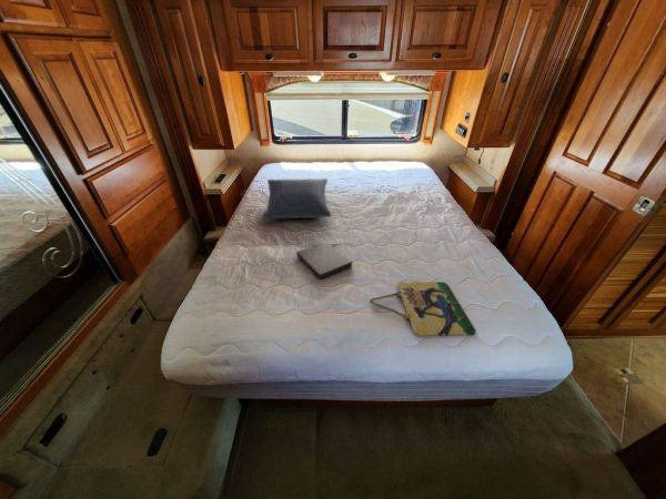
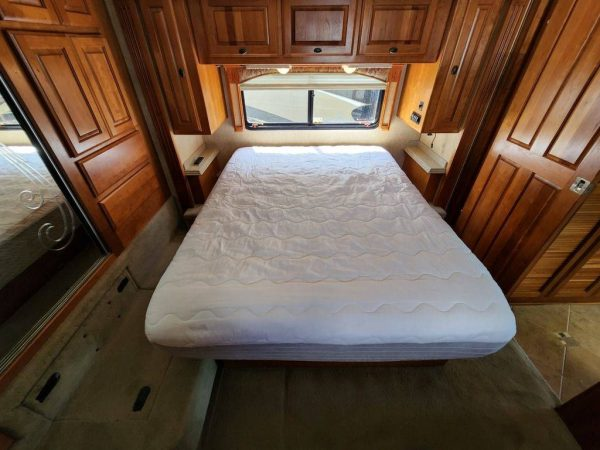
- home sign (415, 305)
- book (323, 258)
- pillow (296, 197)
